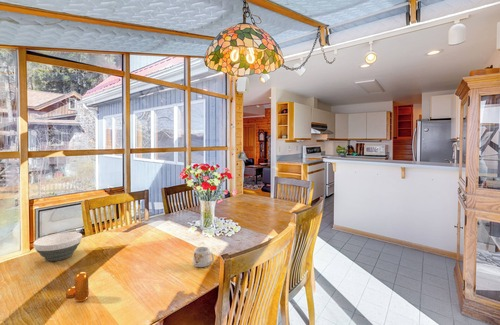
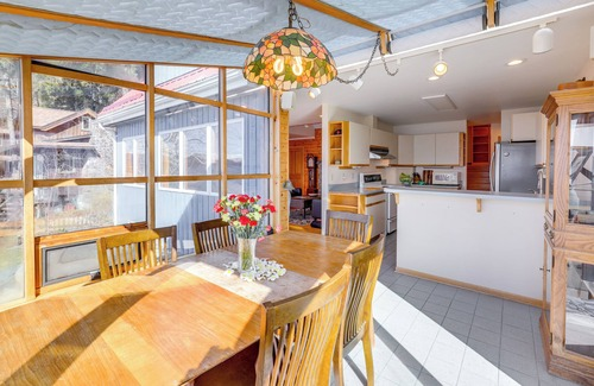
- pepper shaker (77, 283)
- bowl (59, 247)
- mug (204, 257)
